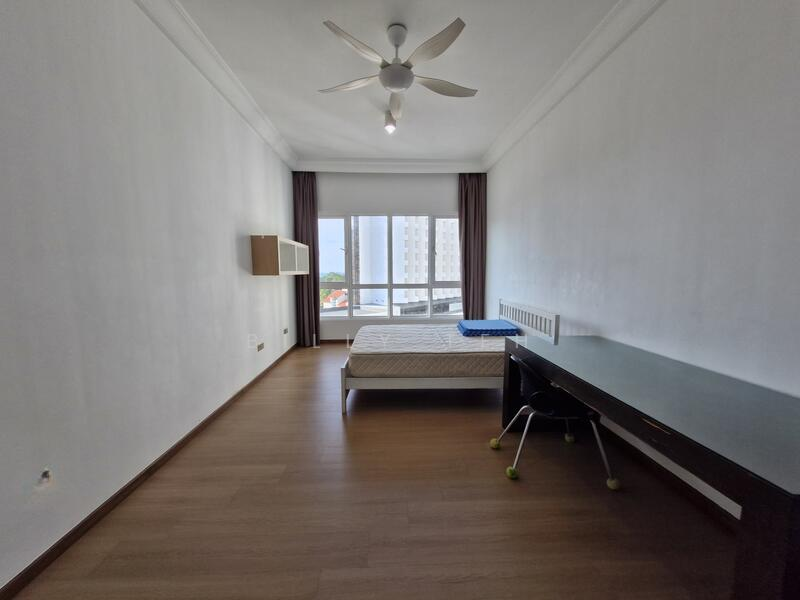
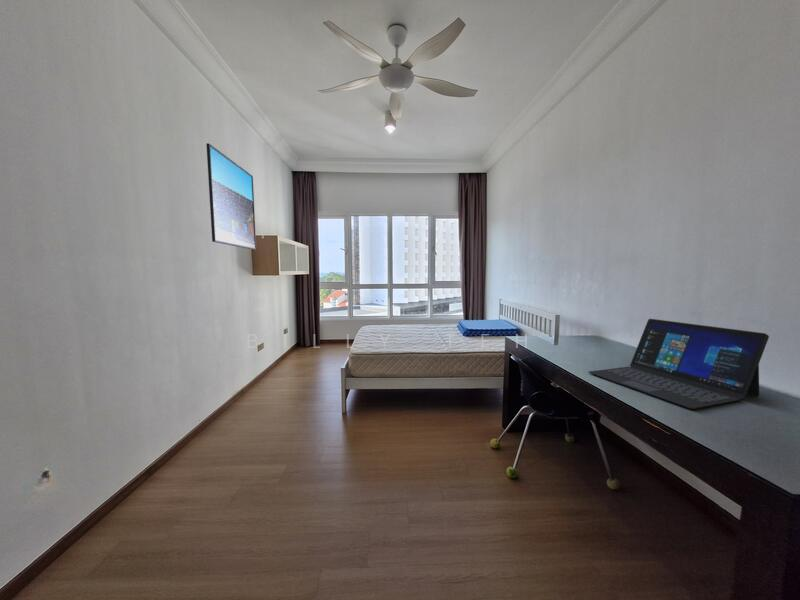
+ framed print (235, 204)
+ laptop (667, 355)
